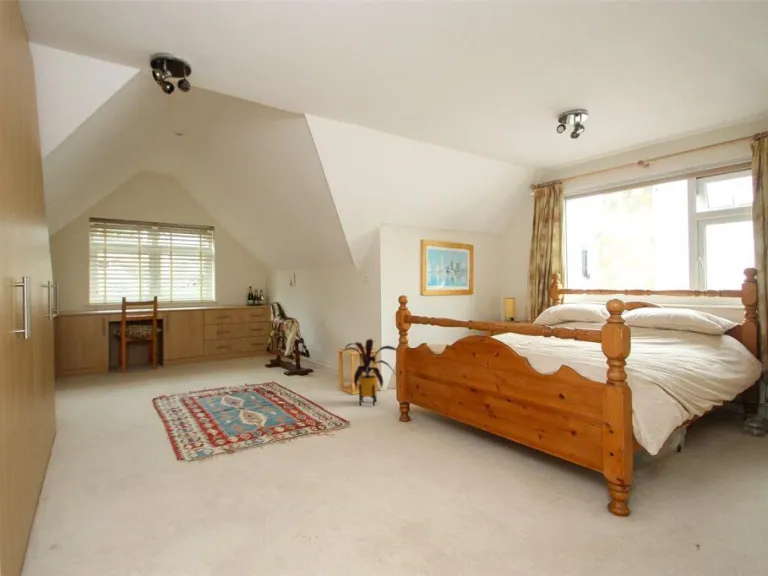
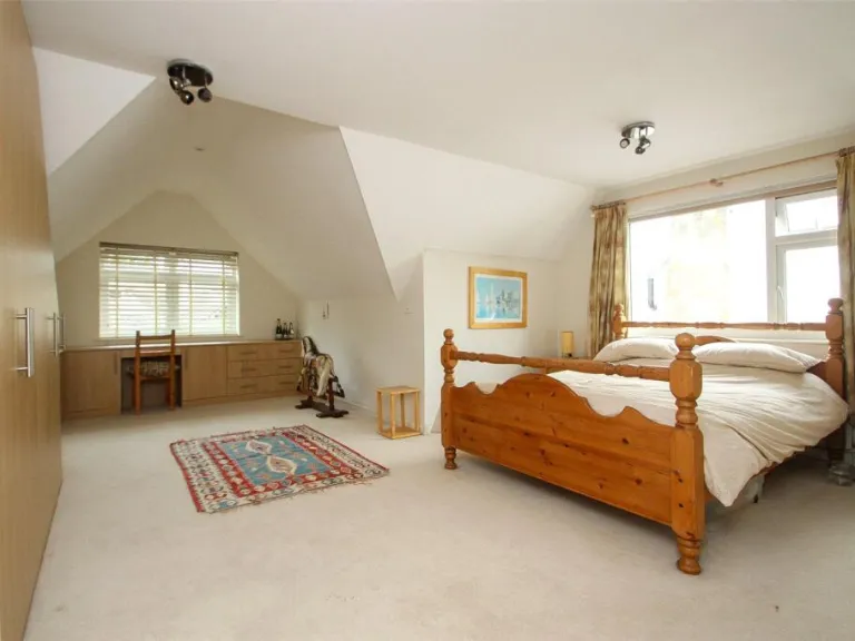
- house plant (365, 371)
